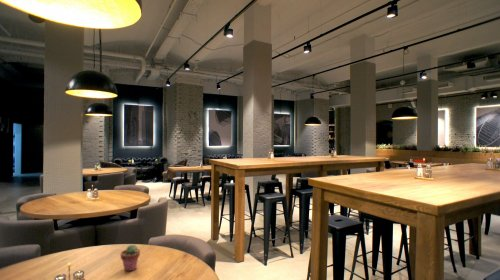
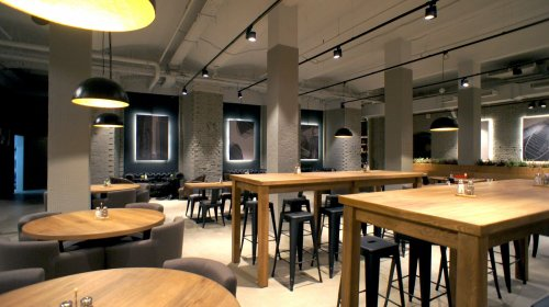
- potted succulent (130, 256)
